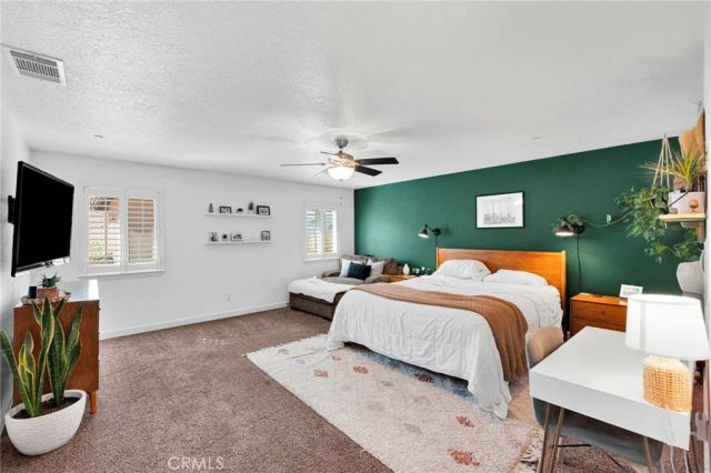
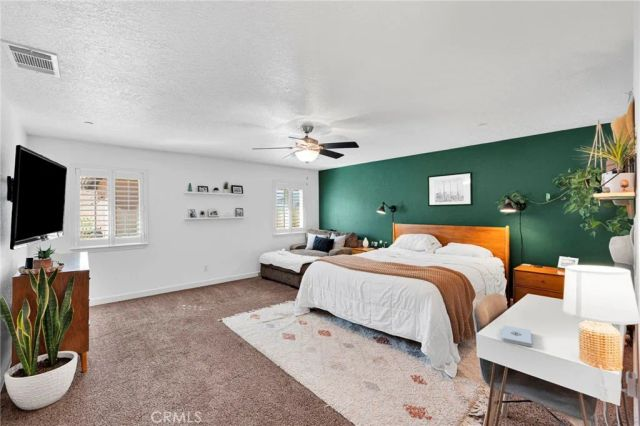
+ notepad (516, 335)
